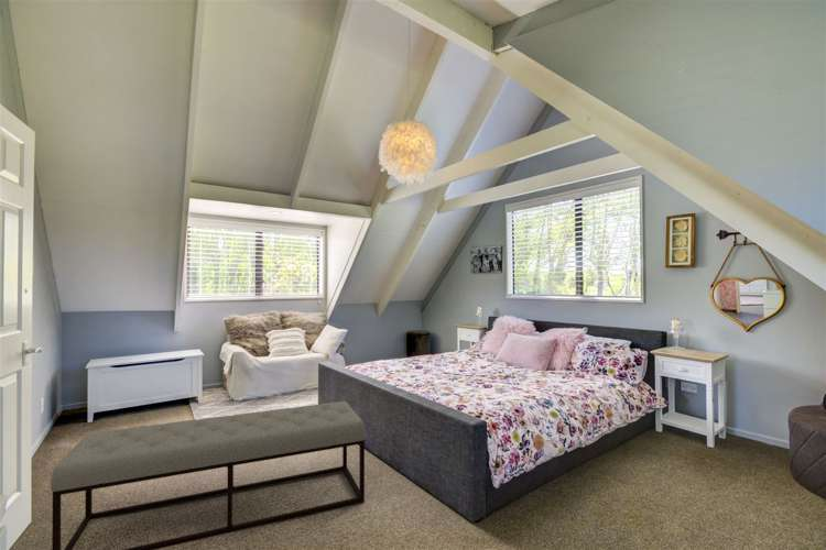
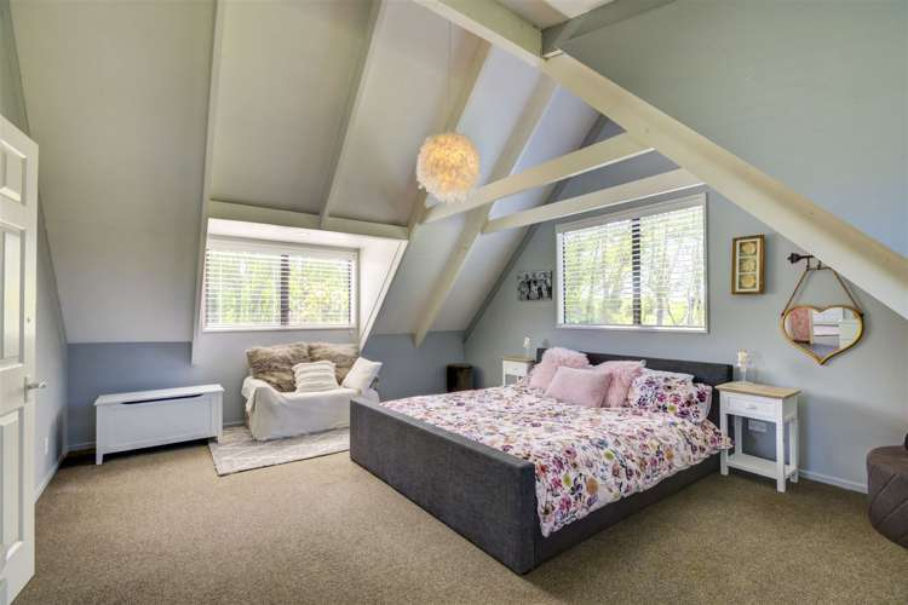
- bench (230, 468)
